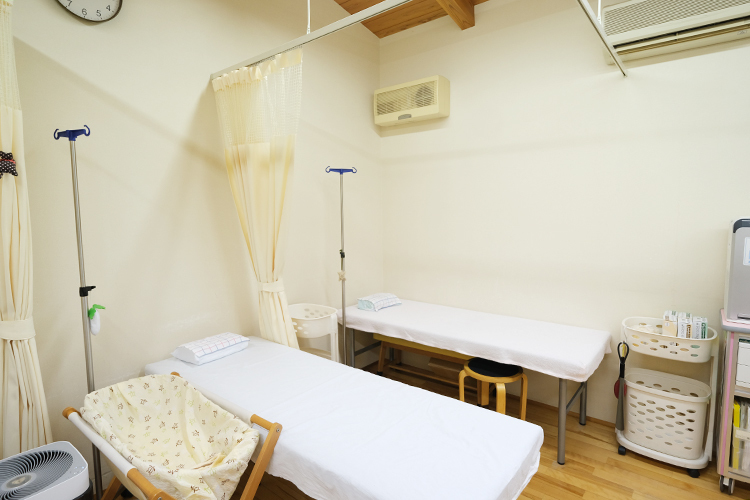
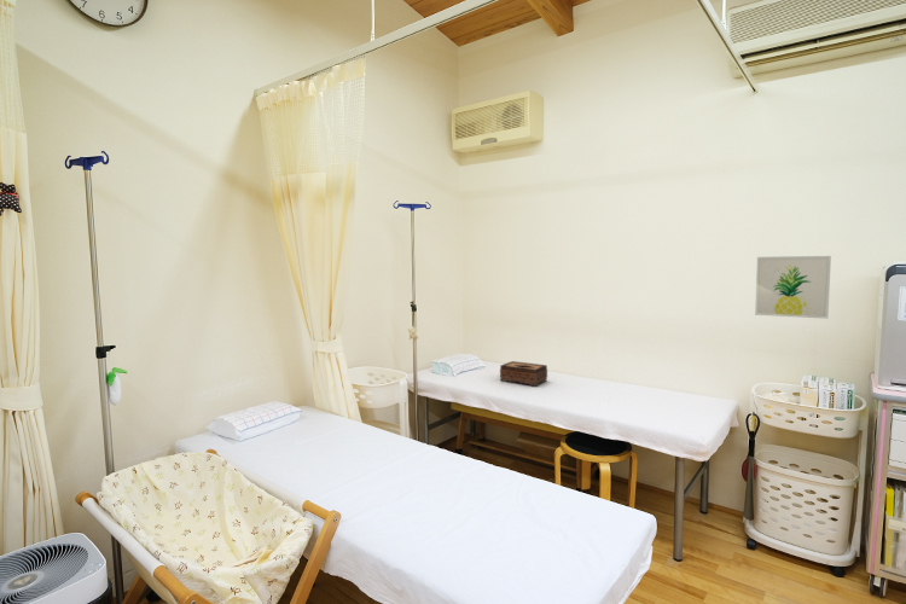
+ wall art (791, 286)
+ tissue box (523, 372)
